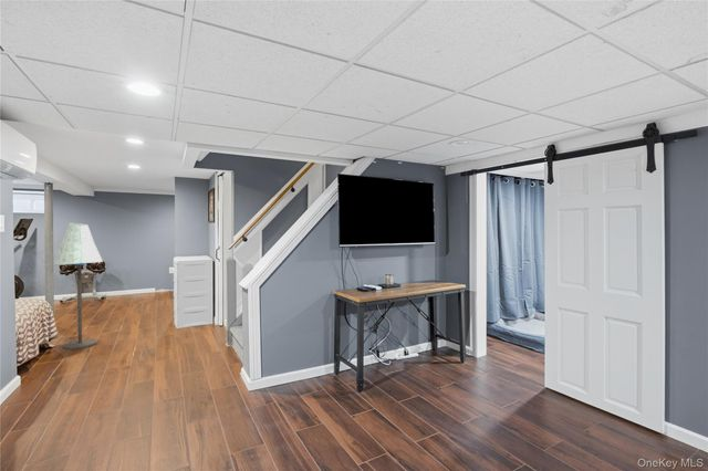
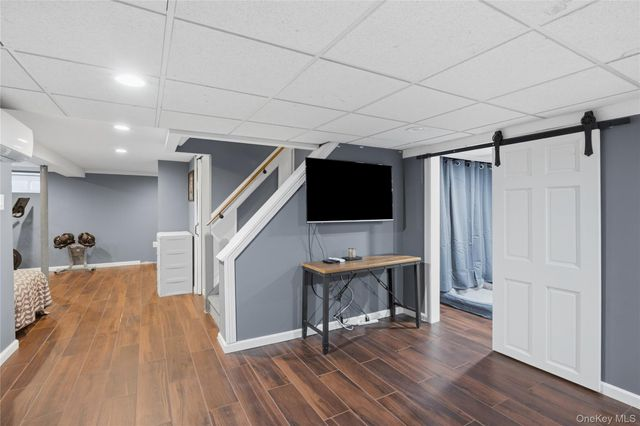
- floor lamp (79, 283)
